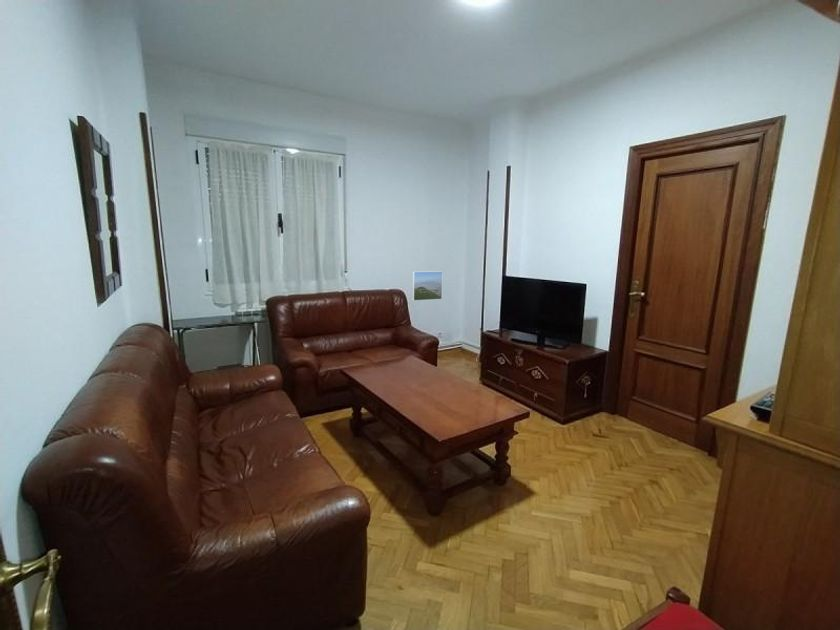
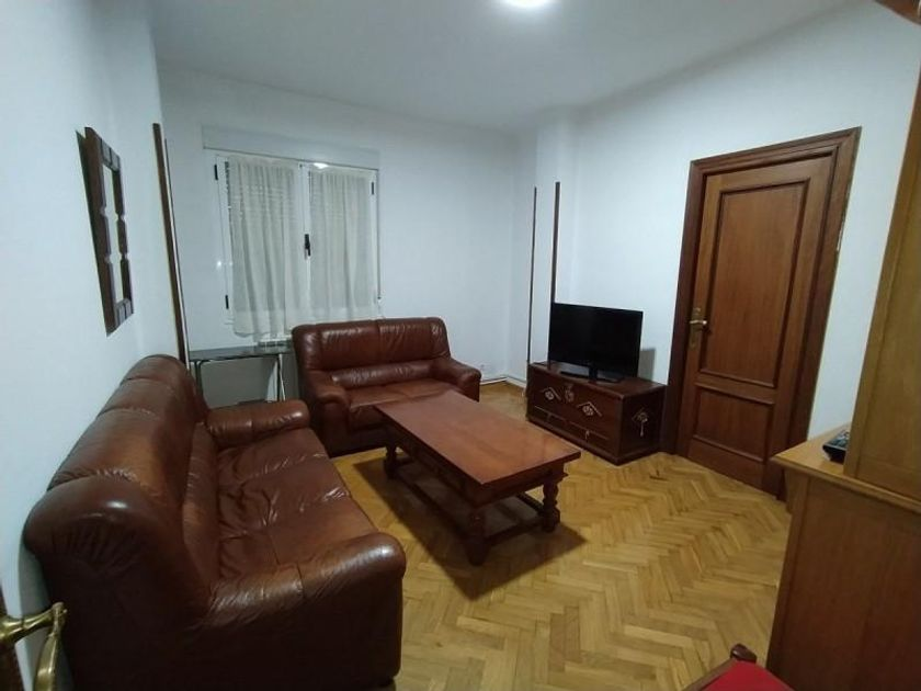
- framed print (427, 285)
